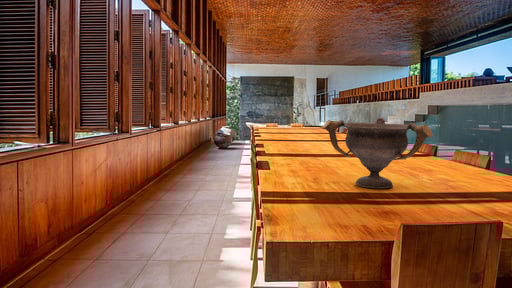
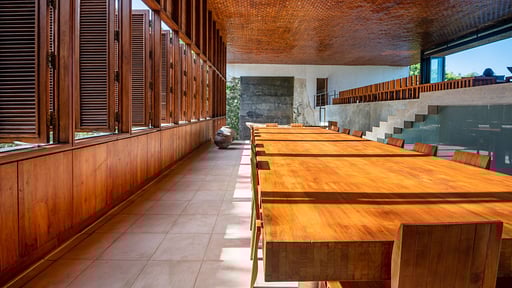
- decorative bowl (381, 151)
